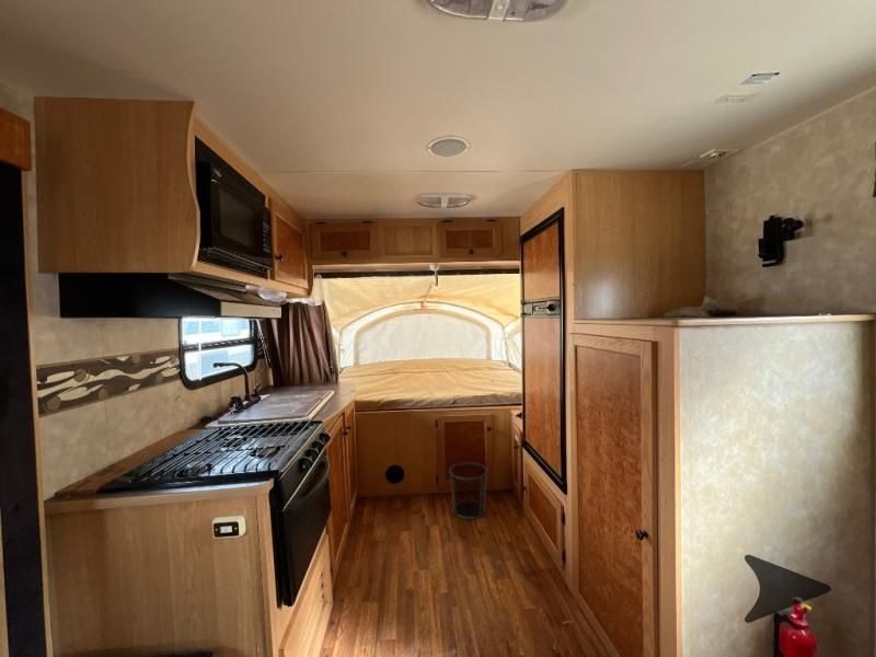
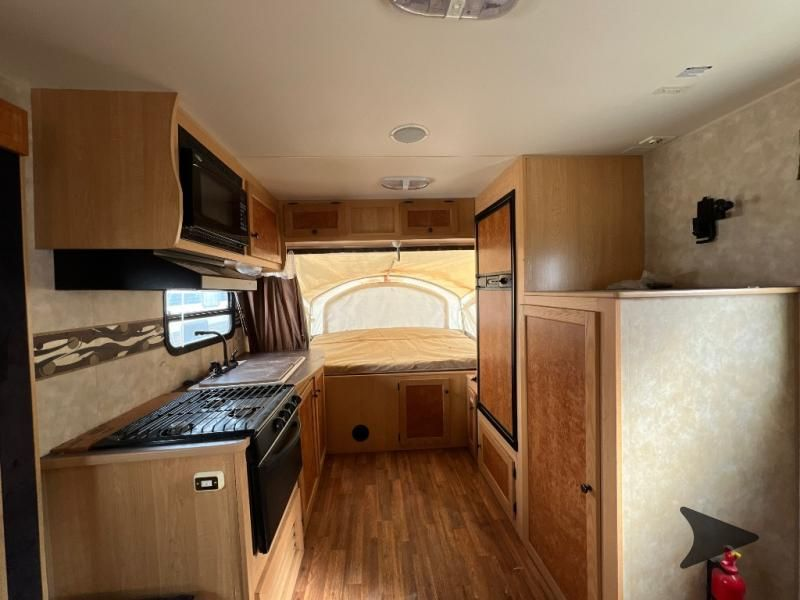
- trash can (469, 489)
